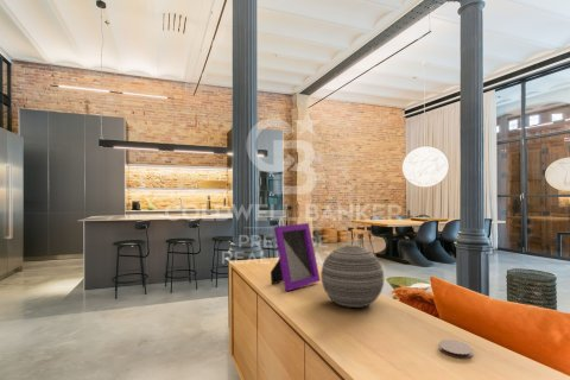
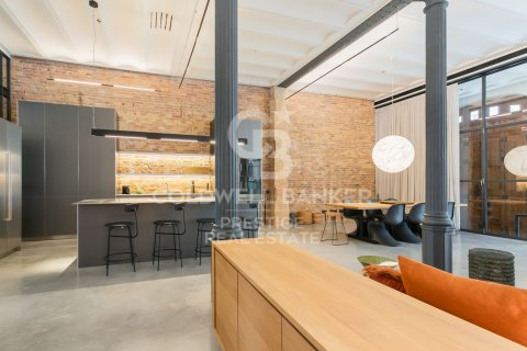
- decorative orb (352, 273)
- picture frame (293, 254)
- coaster (455, 348)
